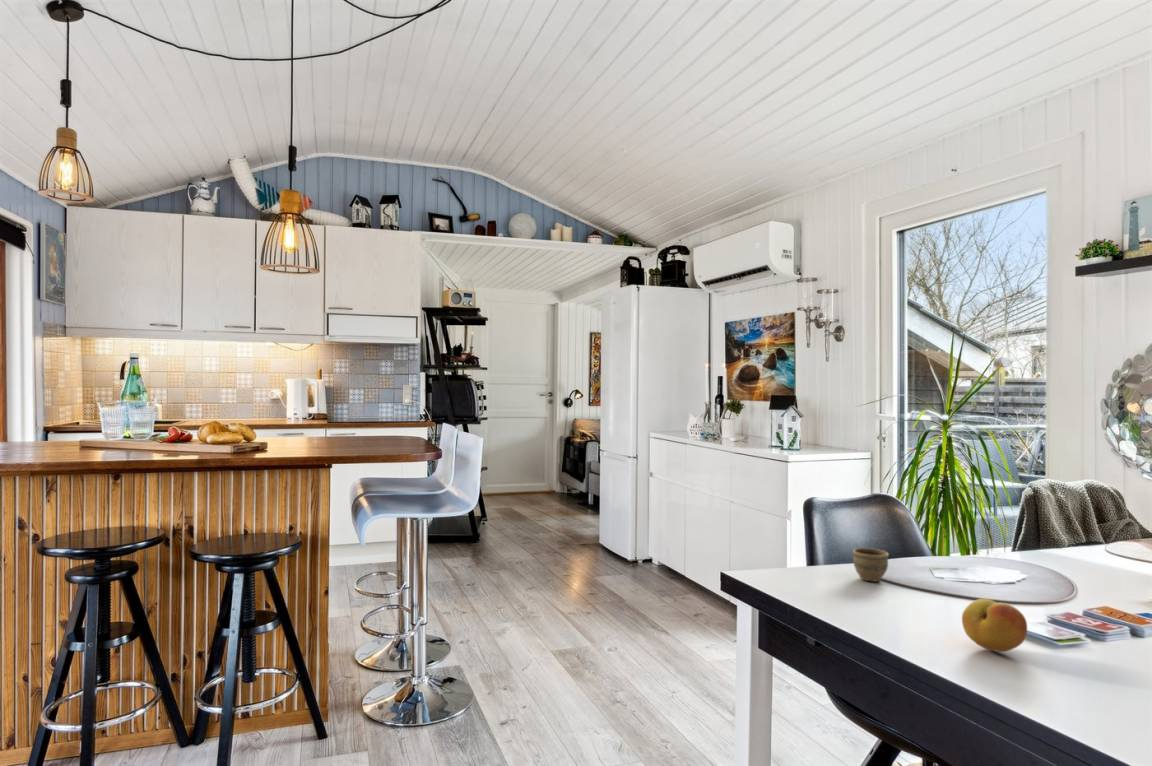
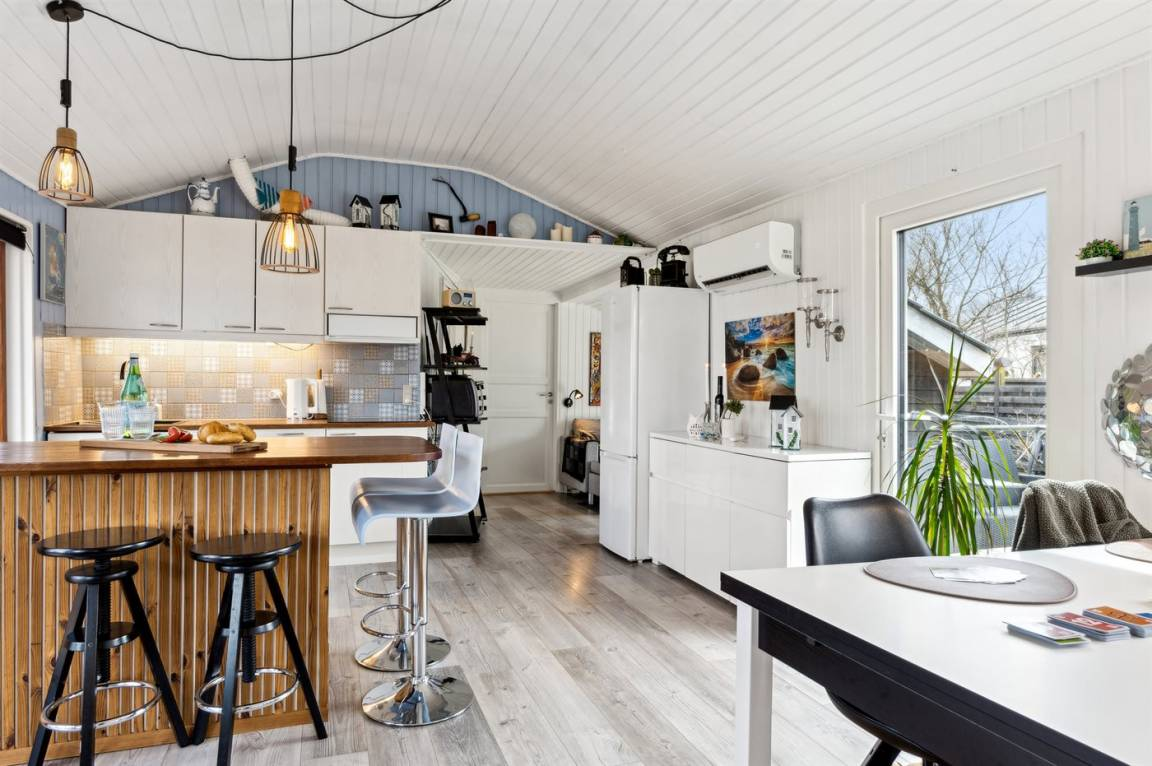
- fruit (994, 625)
- cup (870, 564)
